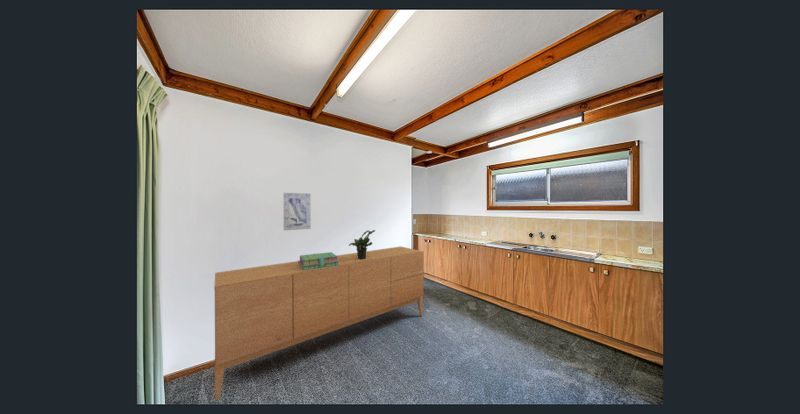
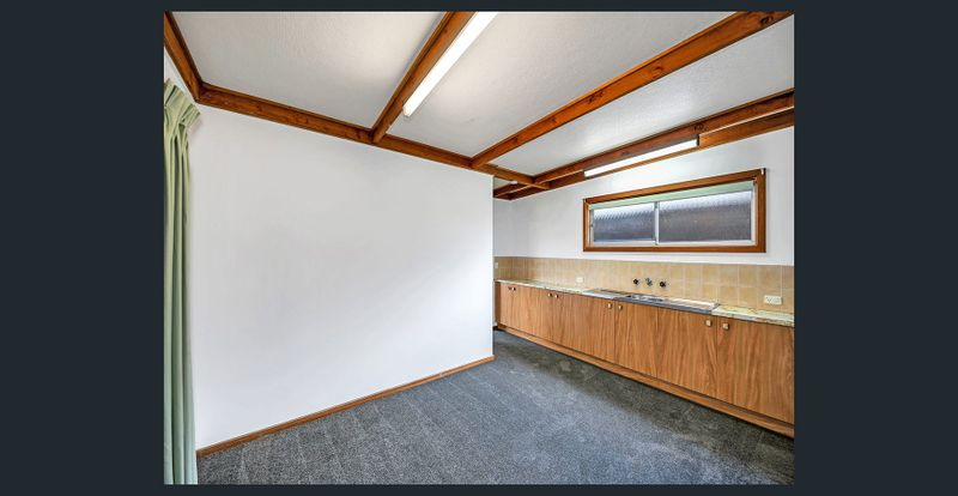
- potted plant (363, 243)
- sideboard (339, 298)
- wall art (297, 211)
- stack of books (318, 260)
